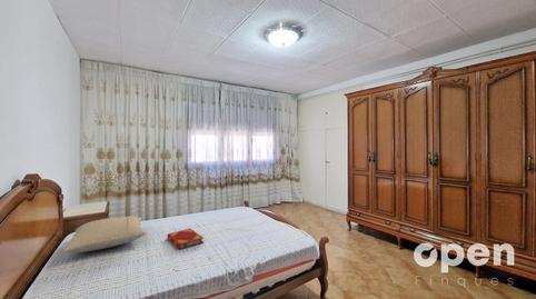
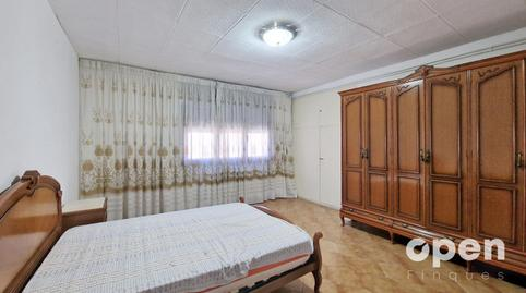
- pillow (109, 231)
- hardback book (185, 238)
